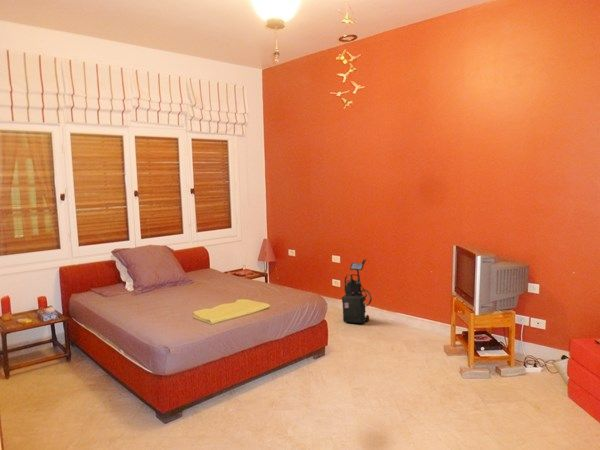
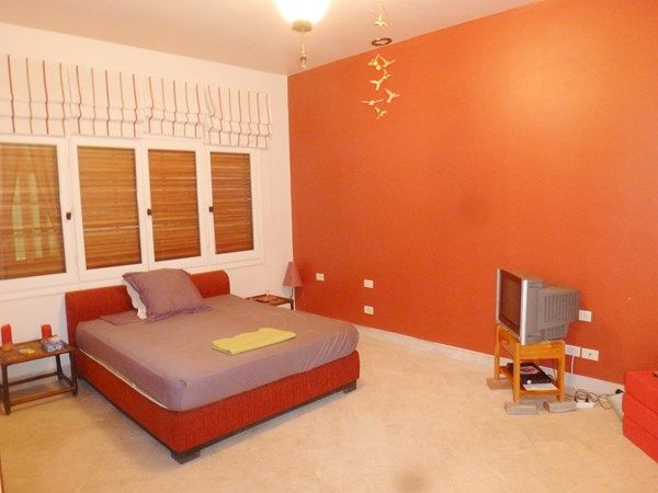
- vacuum cleaner (356, 290)
